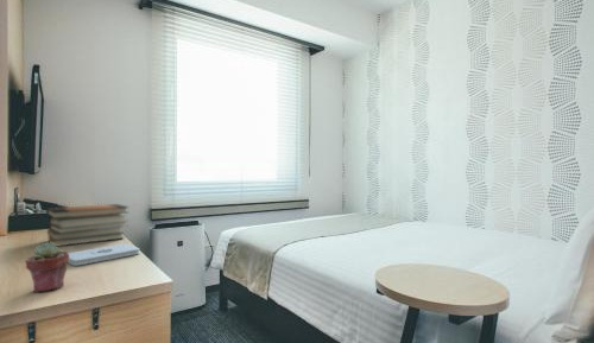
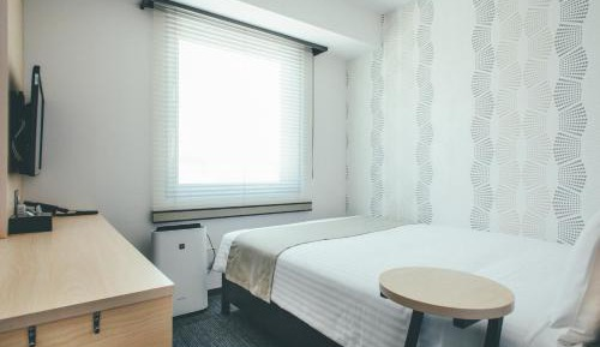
- book stack (88, 223)
- potted succulent (48, 265)
- notepad (102, 253)
